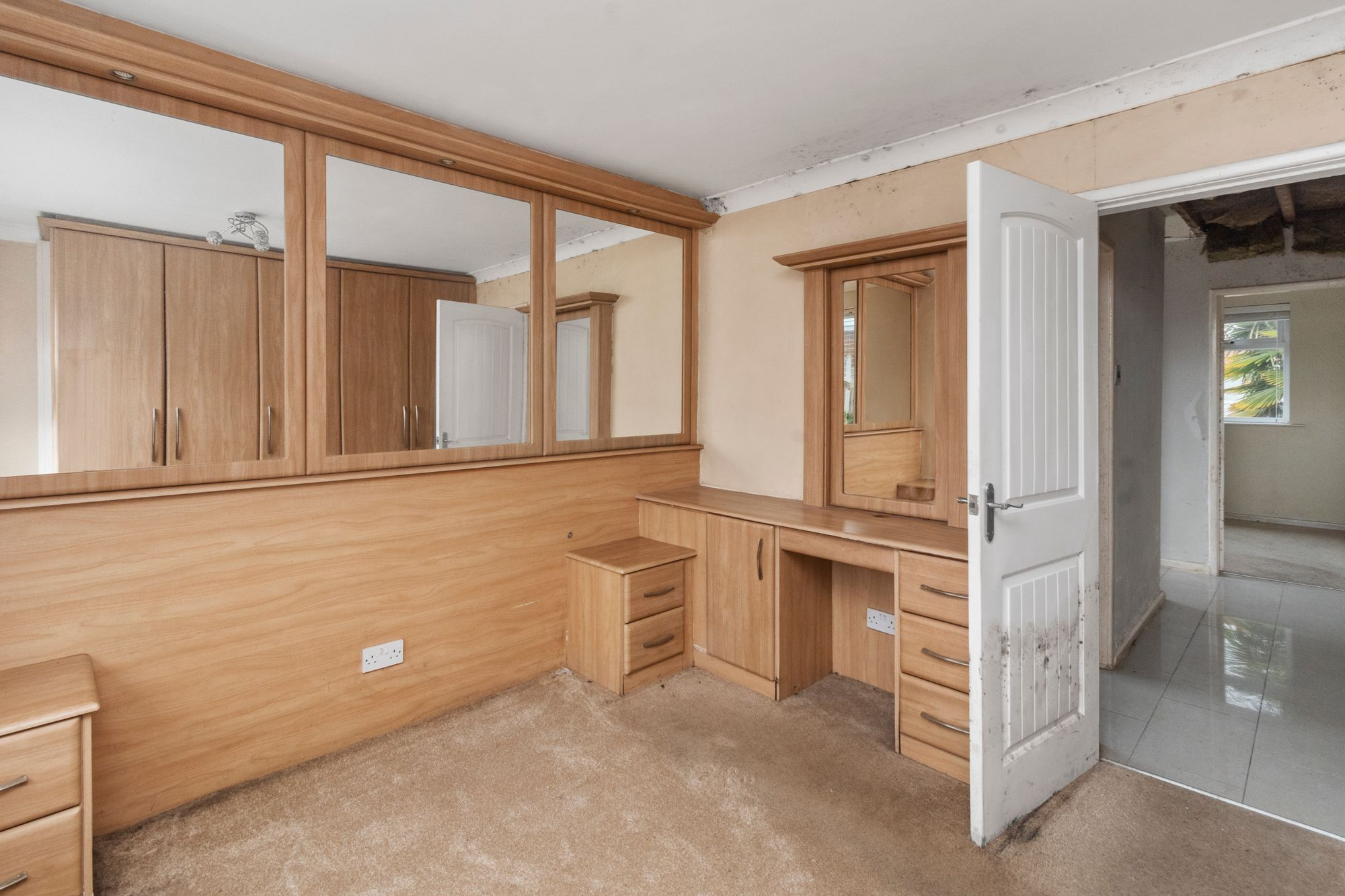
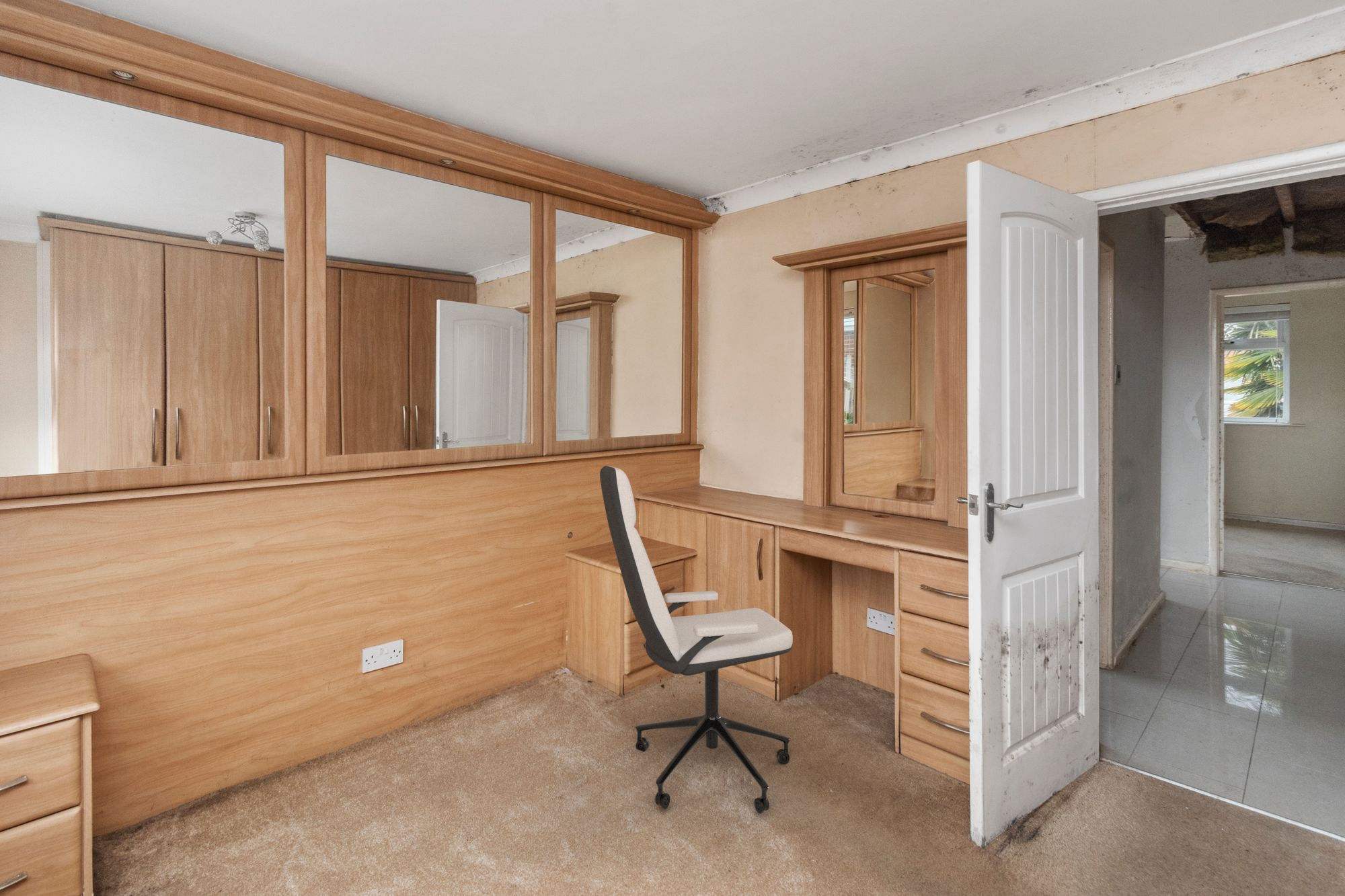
+ office chair (699, 618)
